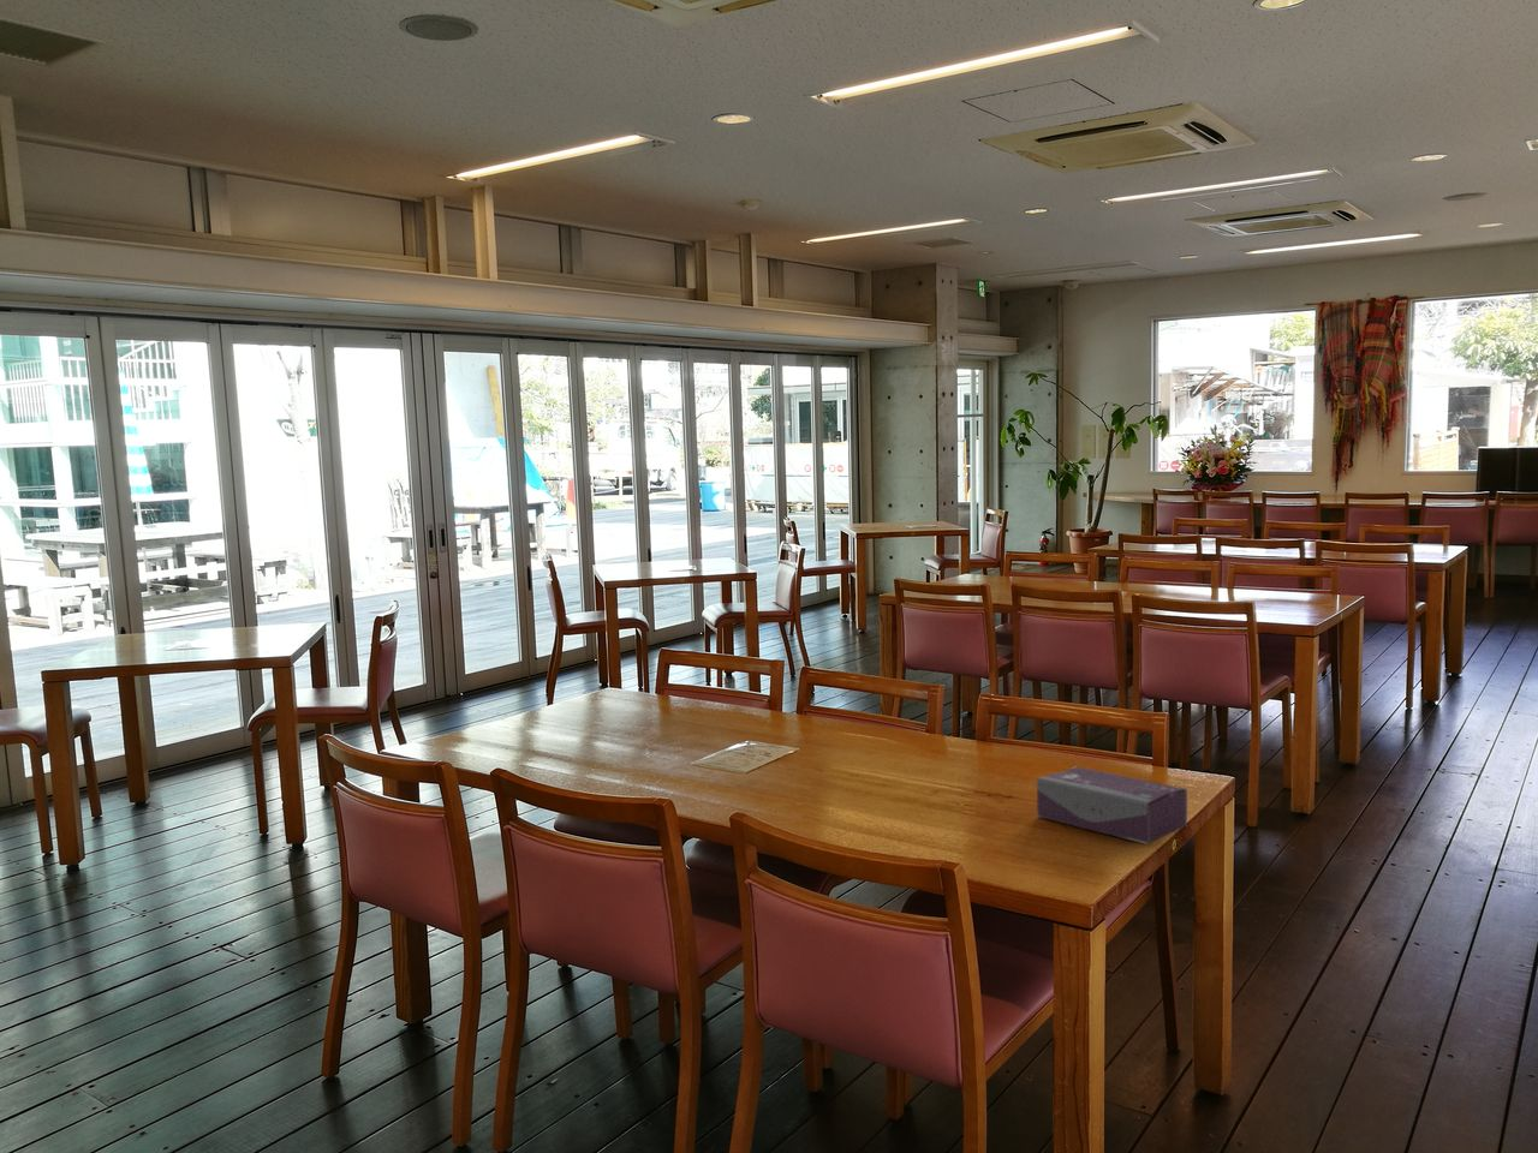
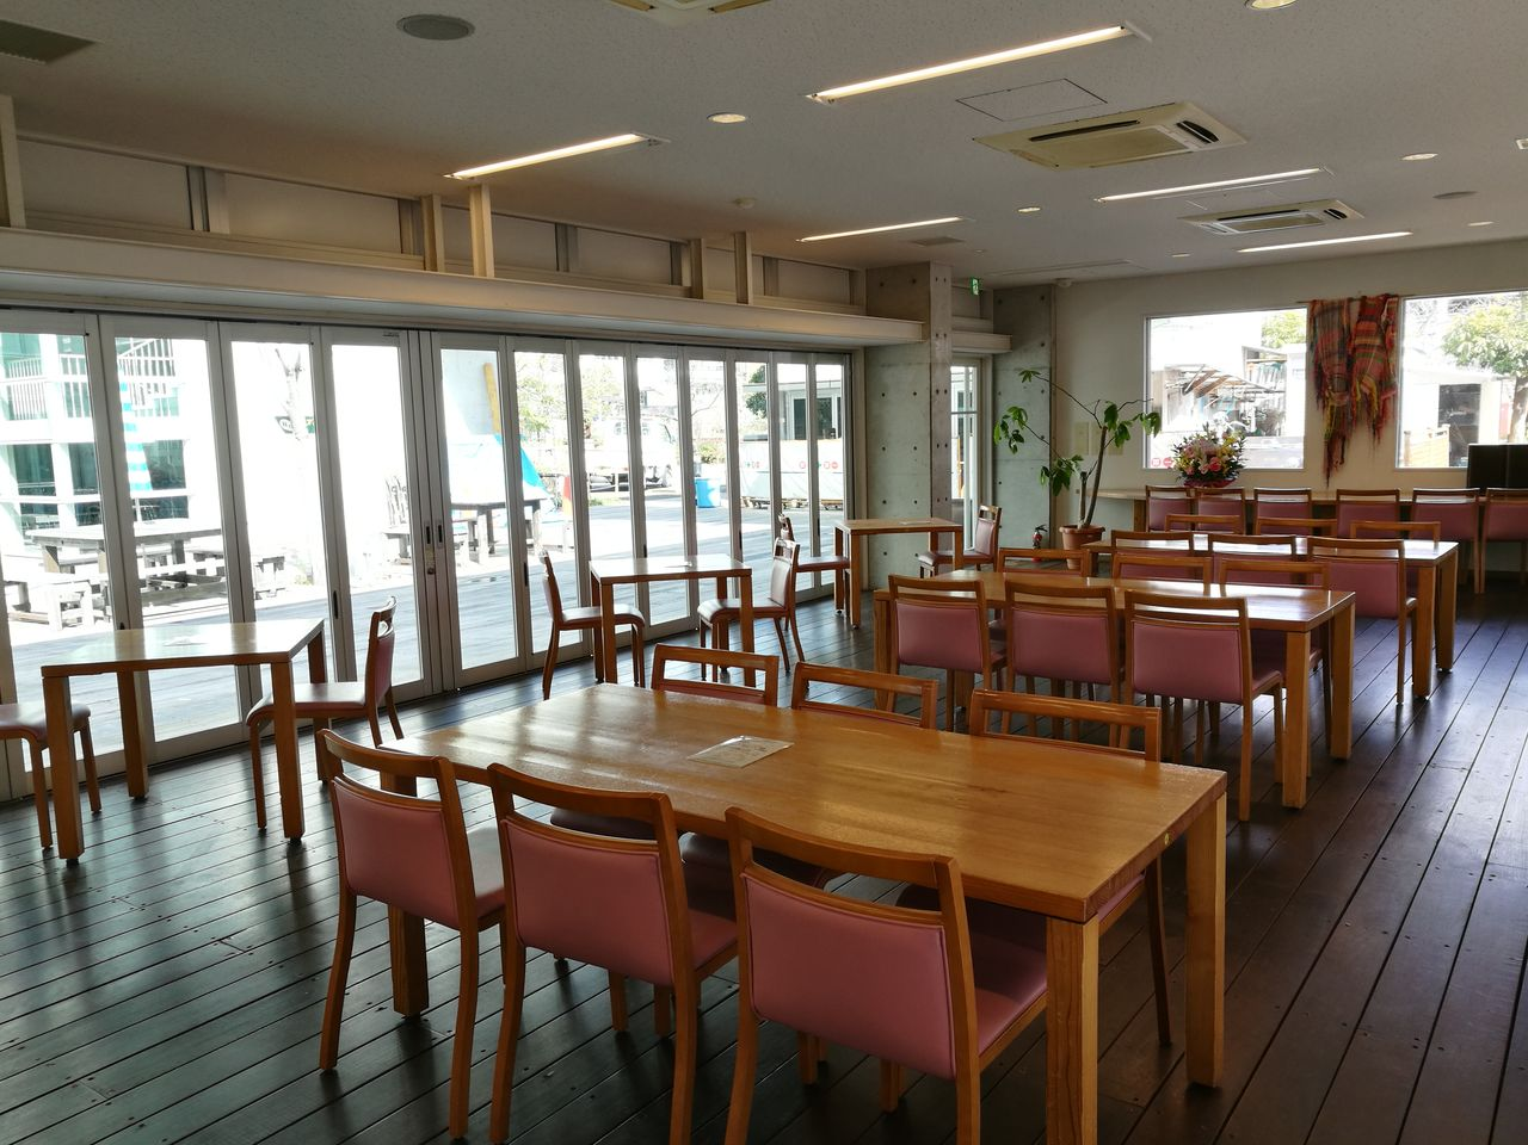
- tissue box (1111, 801)
